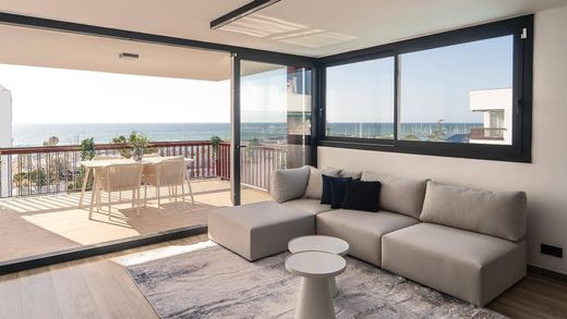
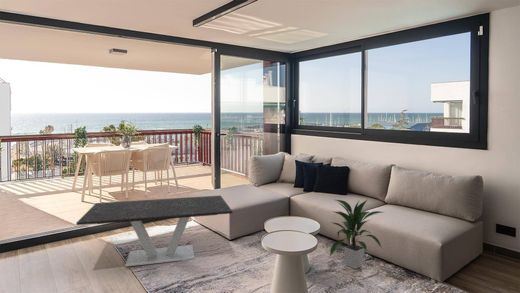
+ coffee table (172, 235)
+ indoor plant (351, 231)
